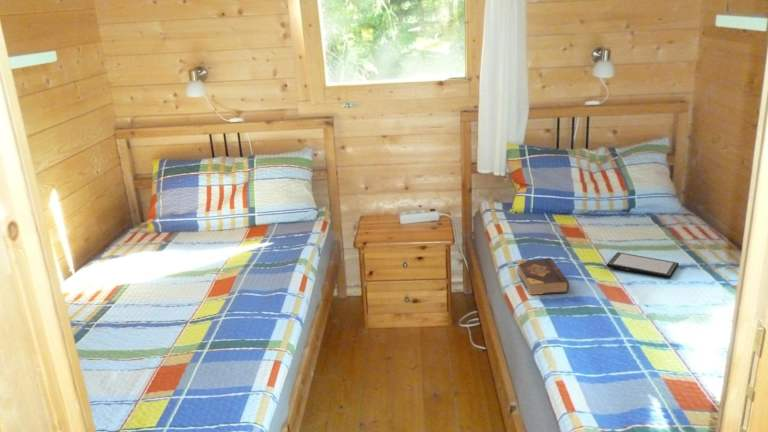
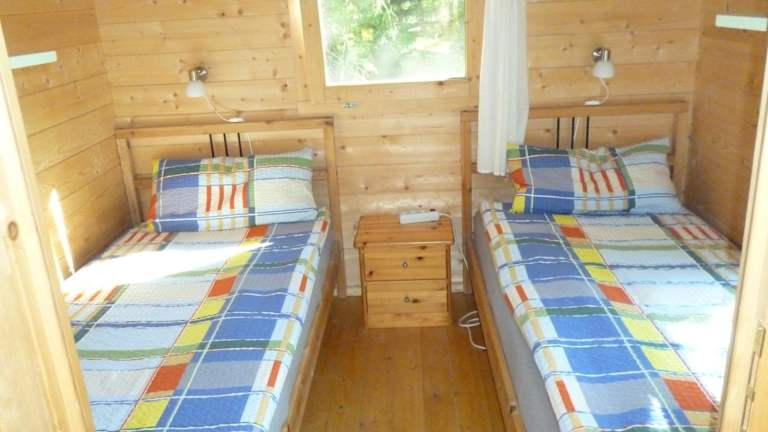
- book (540, 273)
- tablet (642, 264)
